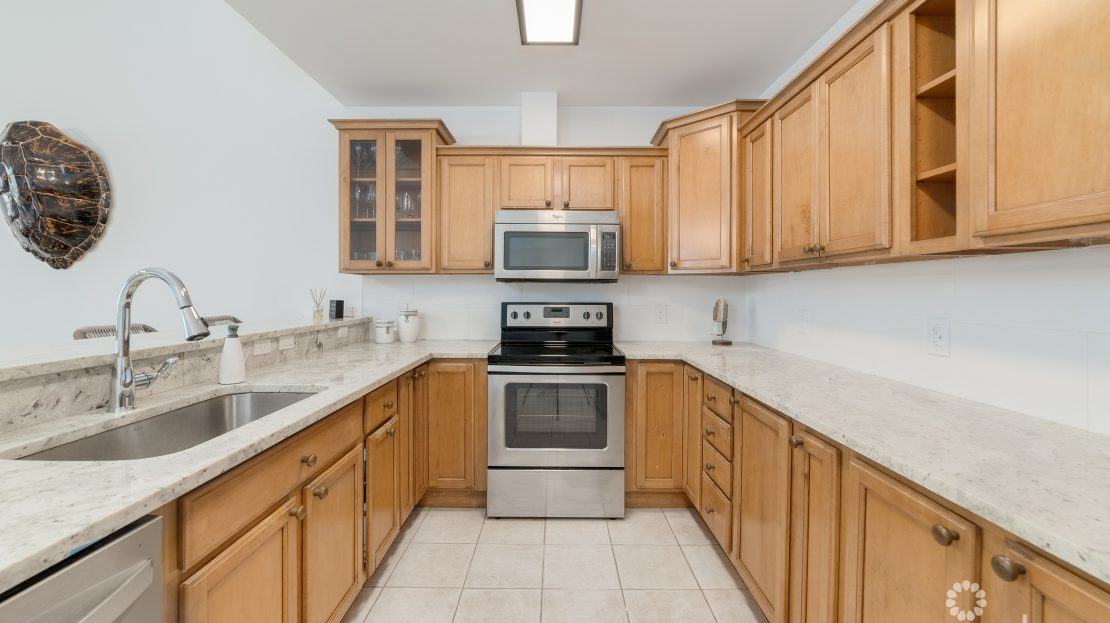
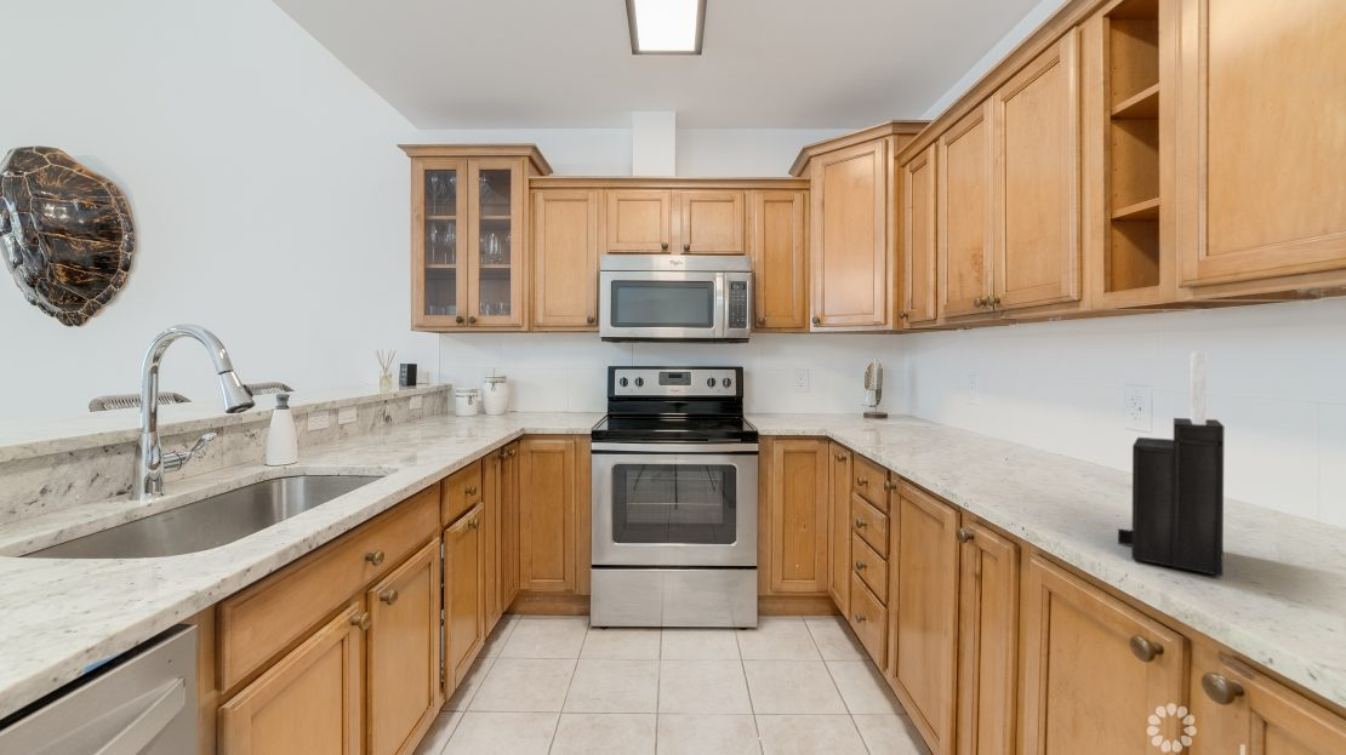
+ knife block (1167, 453)
